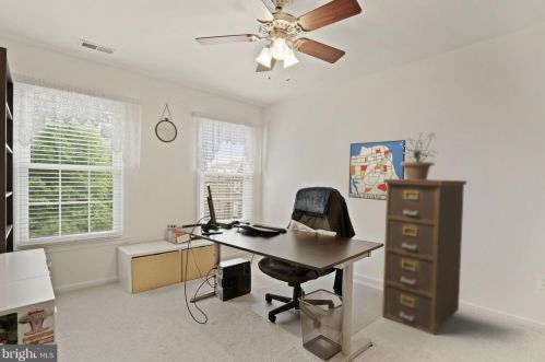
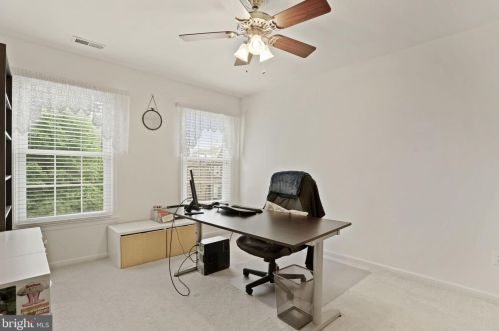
- potted plant (419, 155)
- wall art (375, 171)
- filing cabinet (424, 246)
